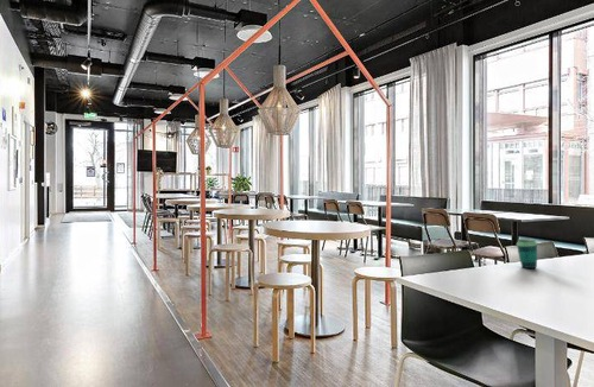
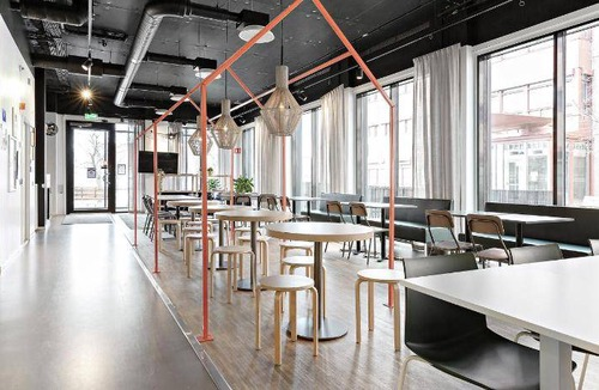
- cup (526, 253)
